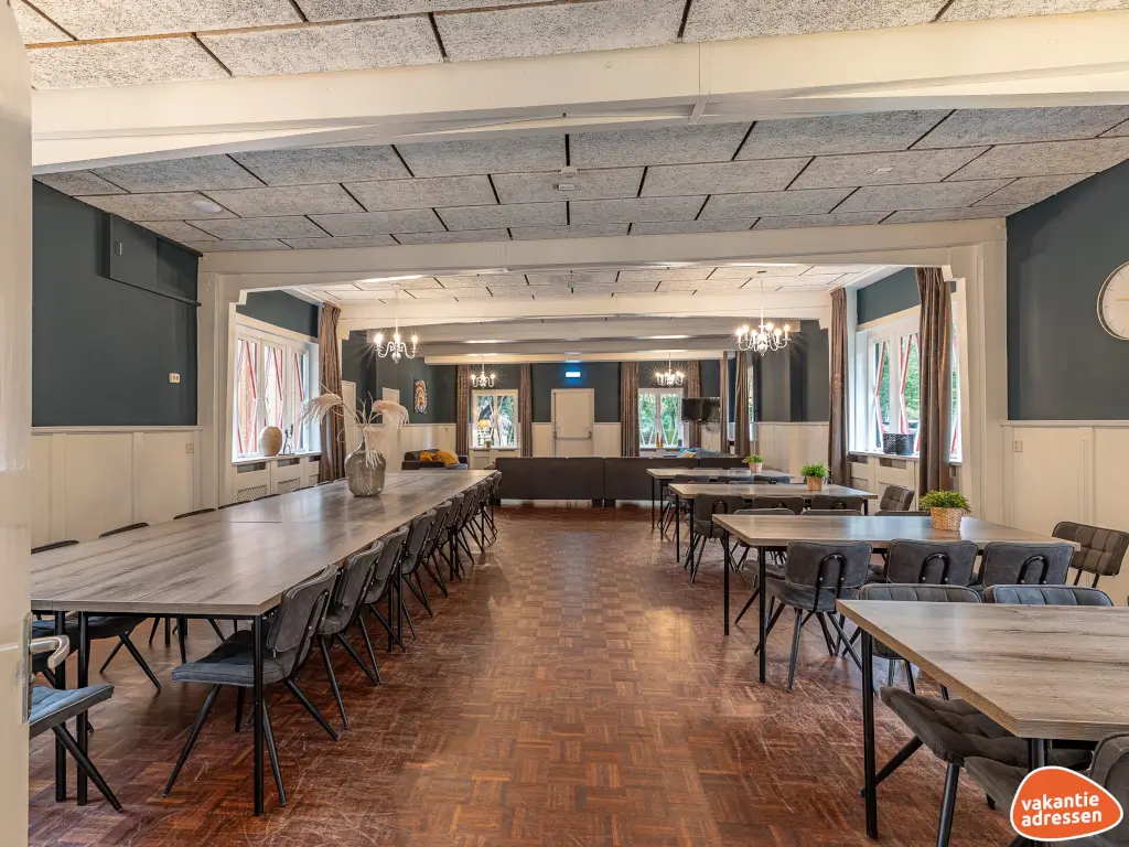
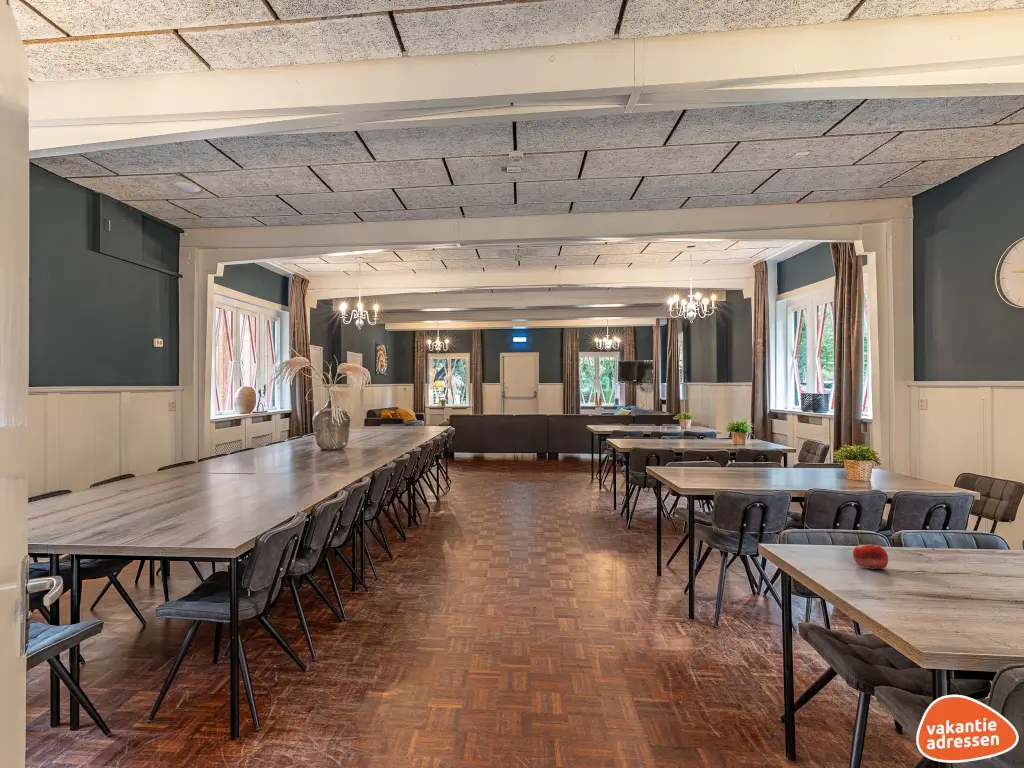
+ fruit (870, 555)
